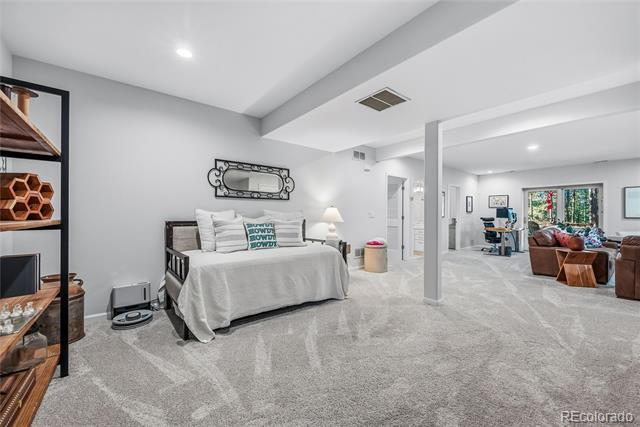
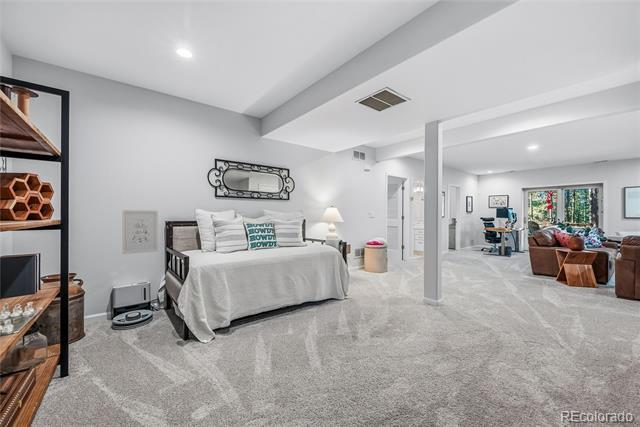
+ wall art (140, 231)
